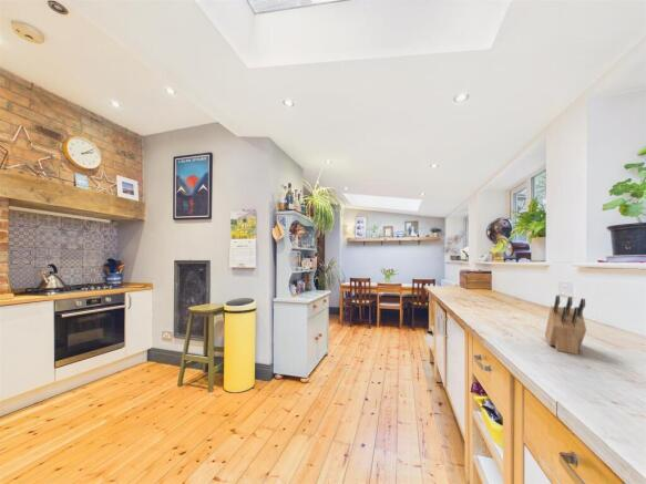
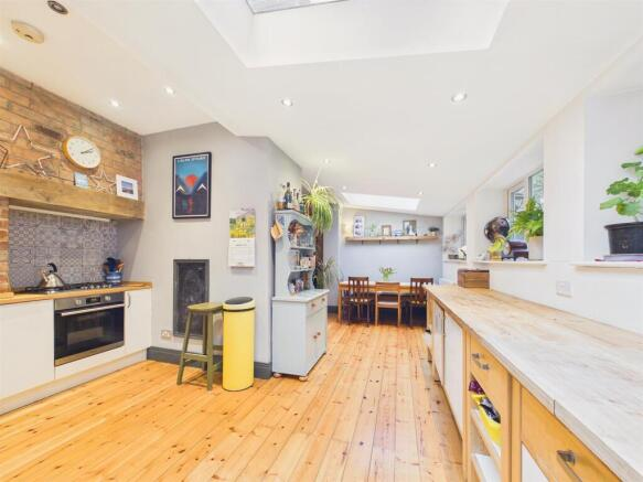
- knife block (564, 319)
